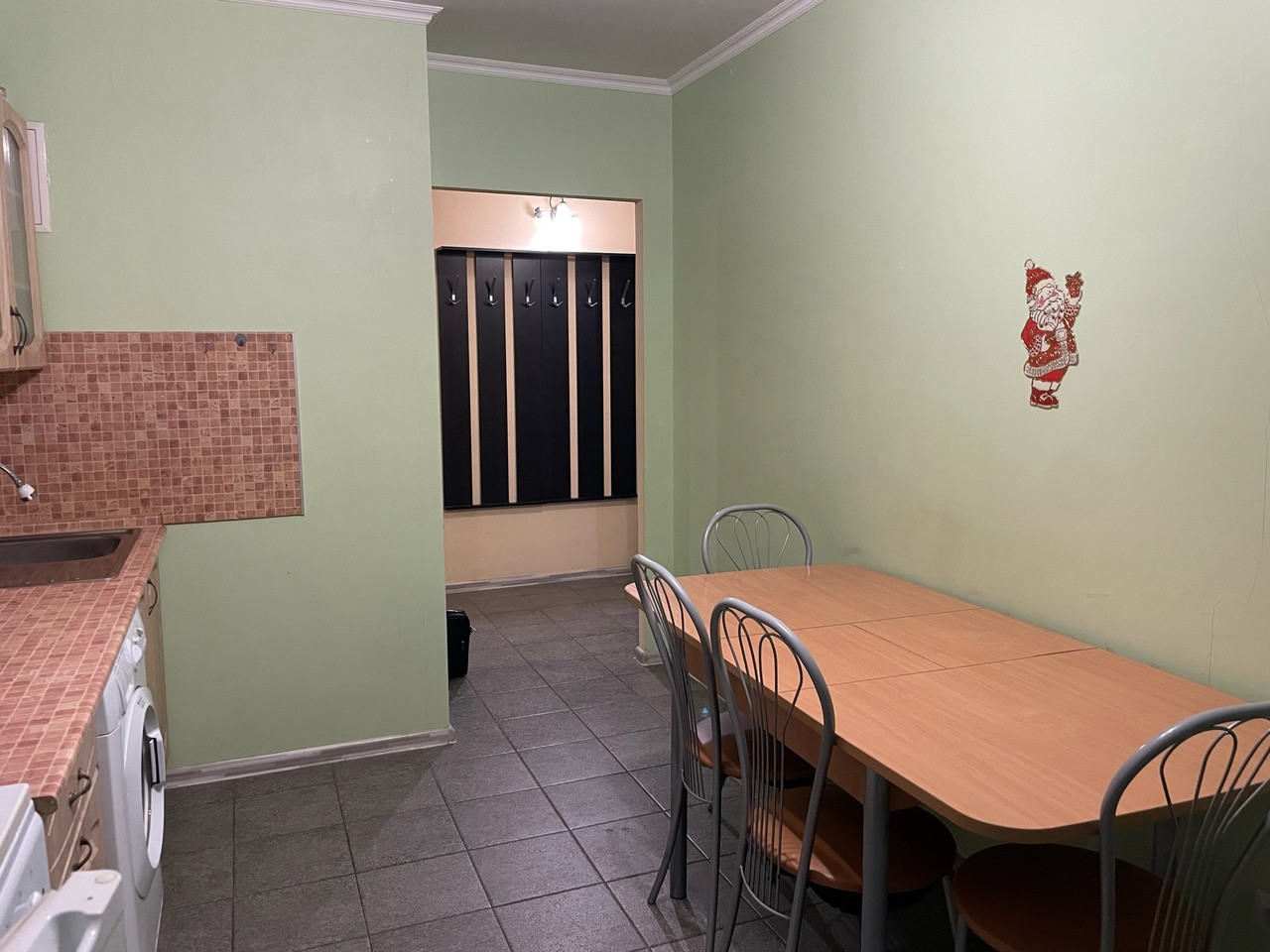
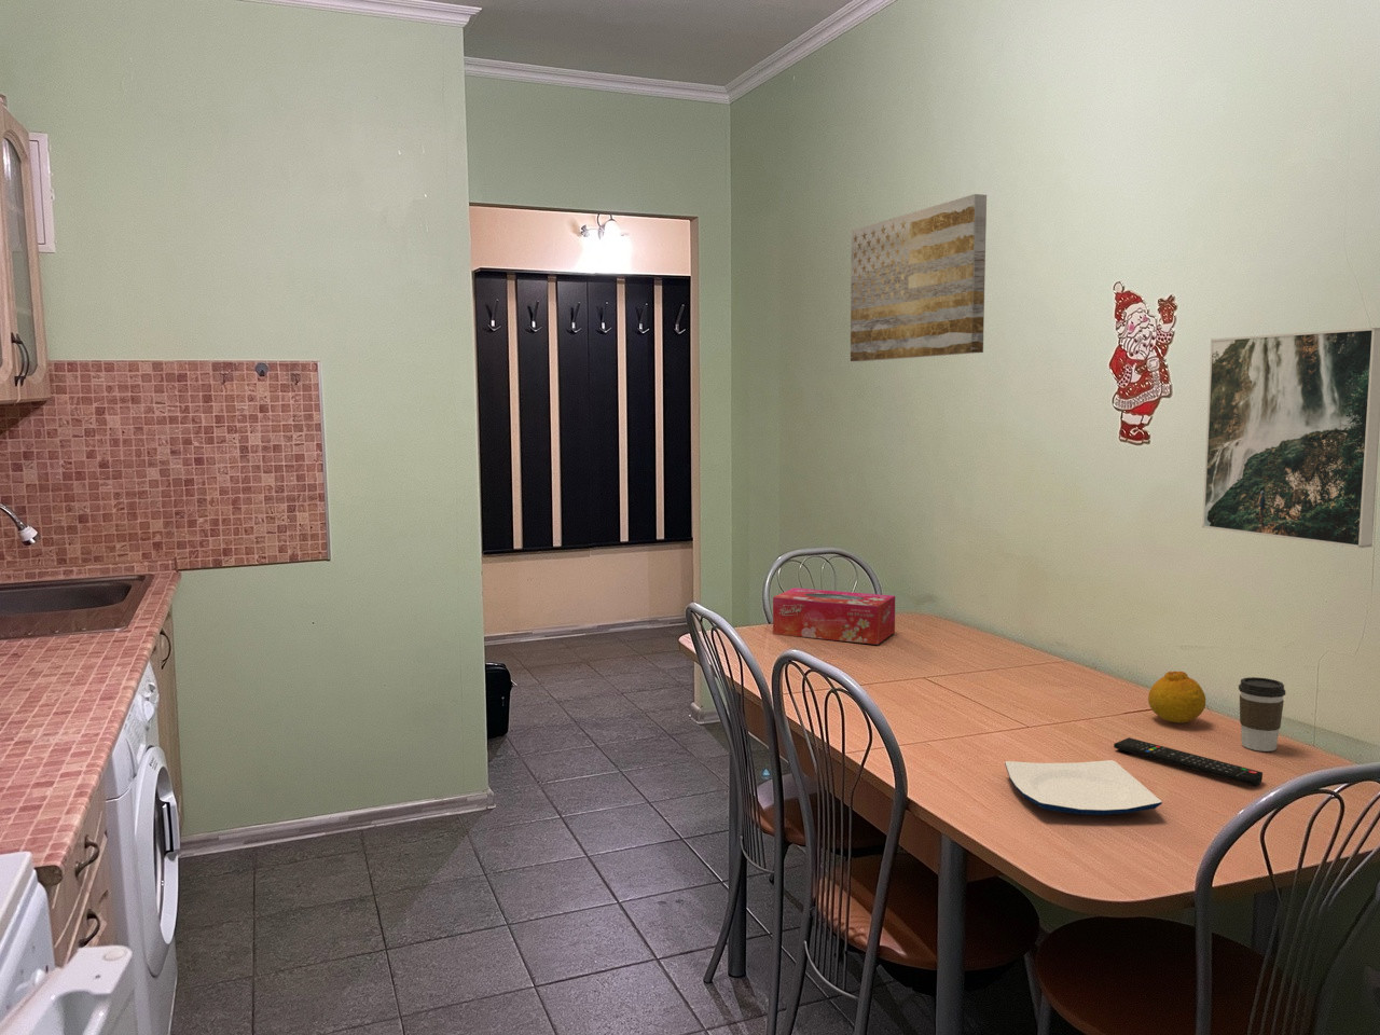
+ tissue box (833, 614)
+ plate (1078, 788)
+ wall art (911, 286)
+ remote control (1185, 761)
+ fruit (1176, 697)
+ coffee cup (1260, 713)
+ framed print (1287, 436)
